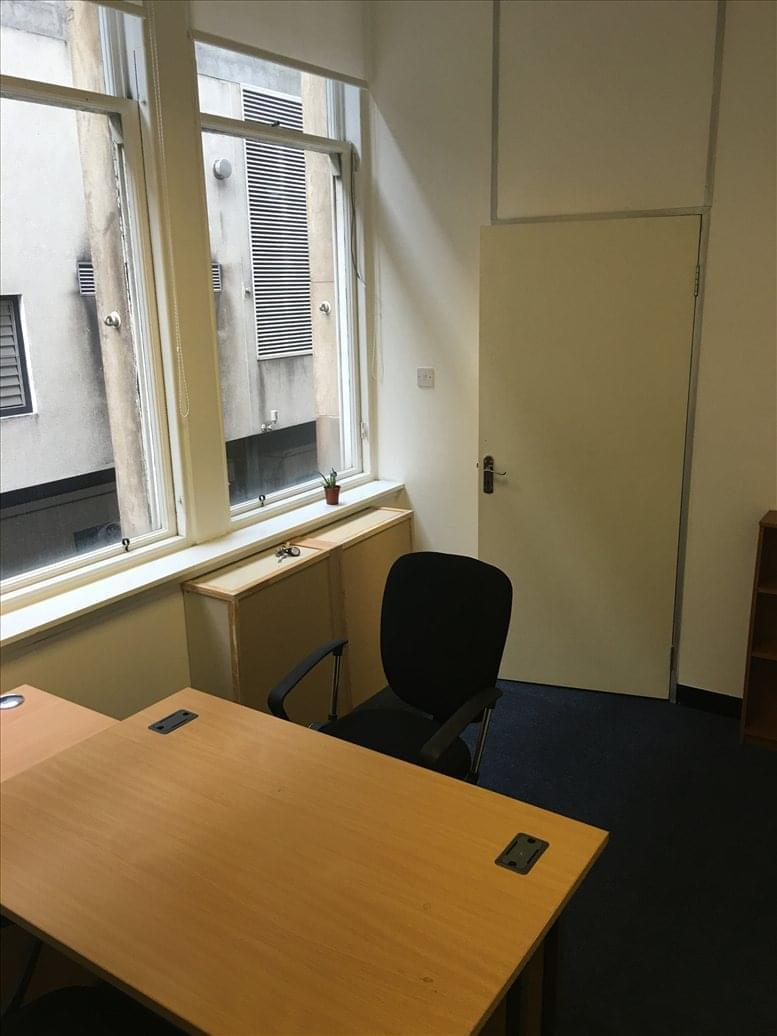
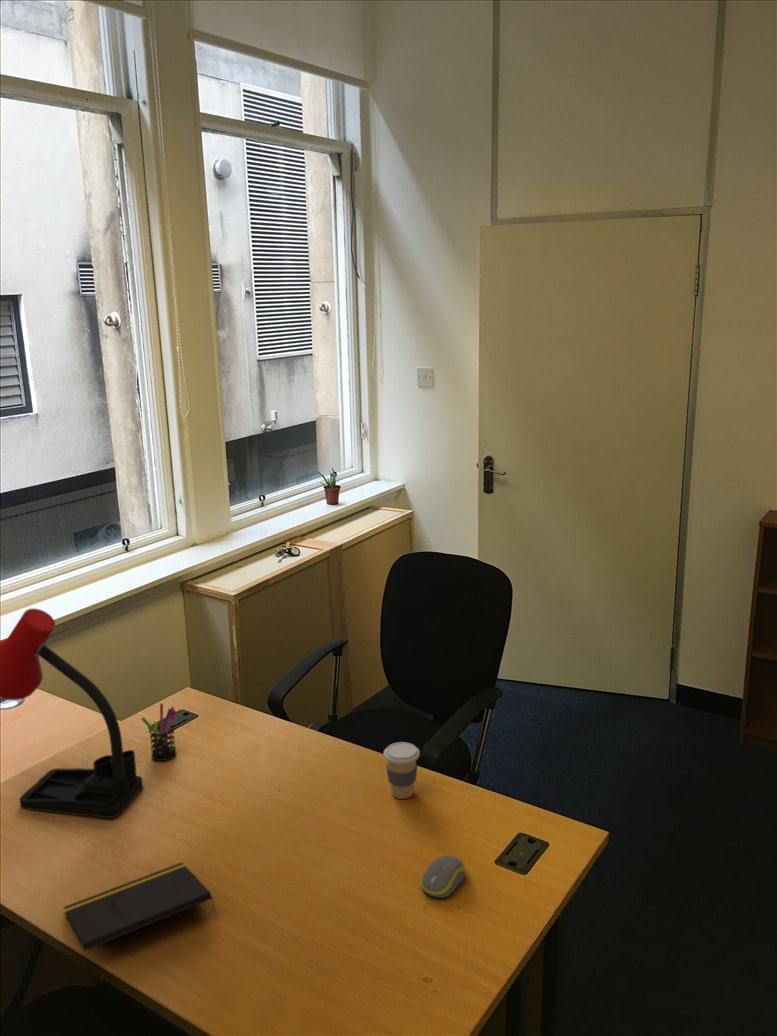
+ pen holder (159, 732)
+ desk lamp (37, 687)
+ notepad (137, 903)
+ computer mouse (443, 873)
+ coffee cup (402, 771)
